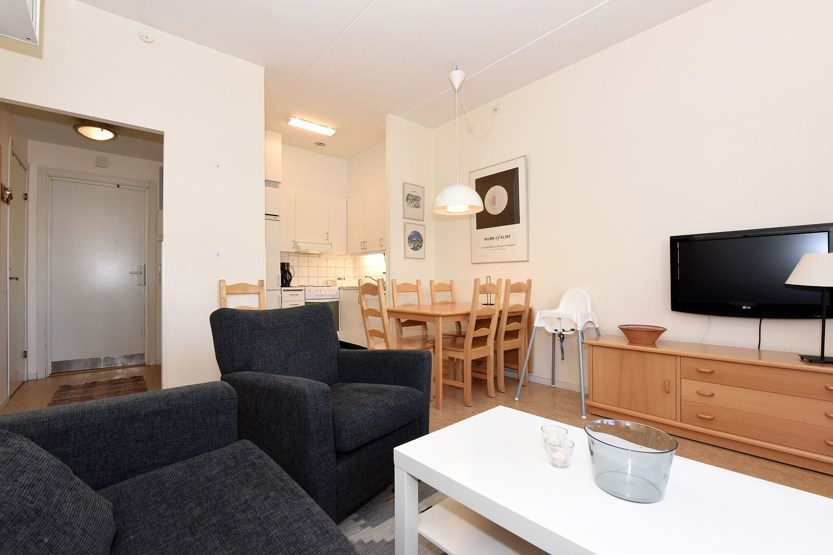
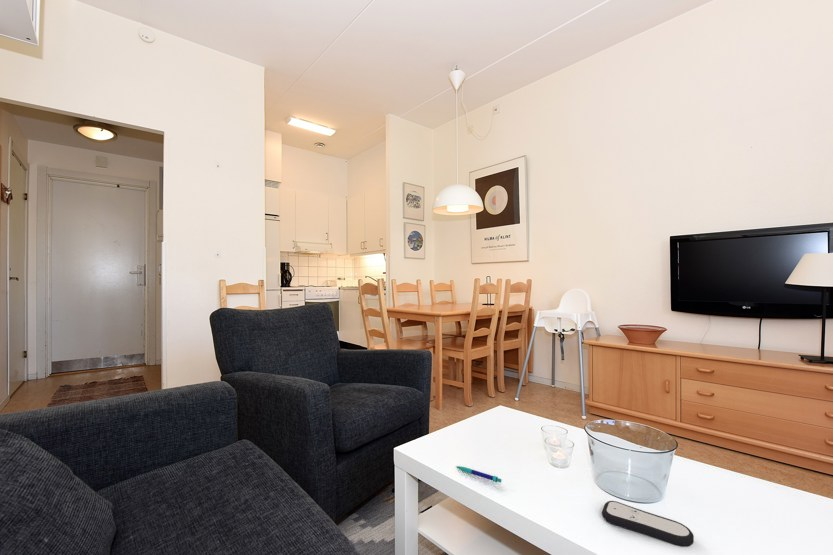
+ pen (477, 472)
+ remote control (645, 522)
